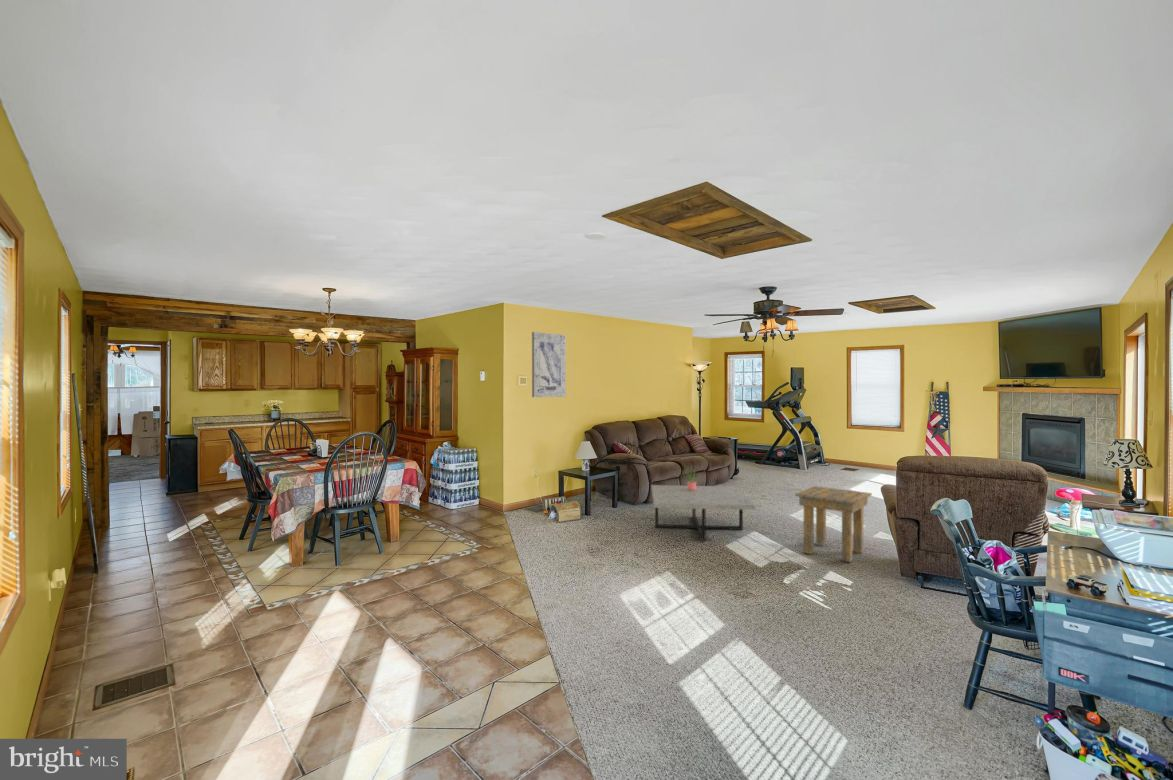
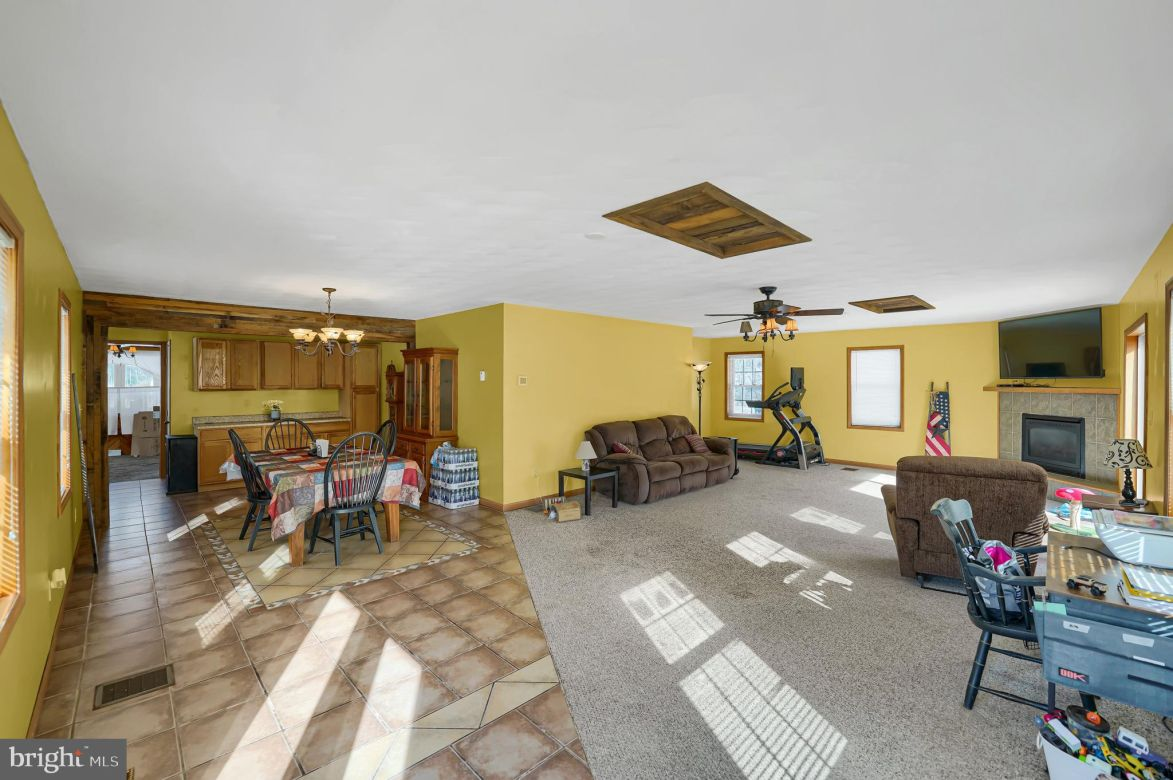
- coffee table (698, 508)
- wall art (549, 365)
- side table (825, 522)
- potted plant (690, 478)
